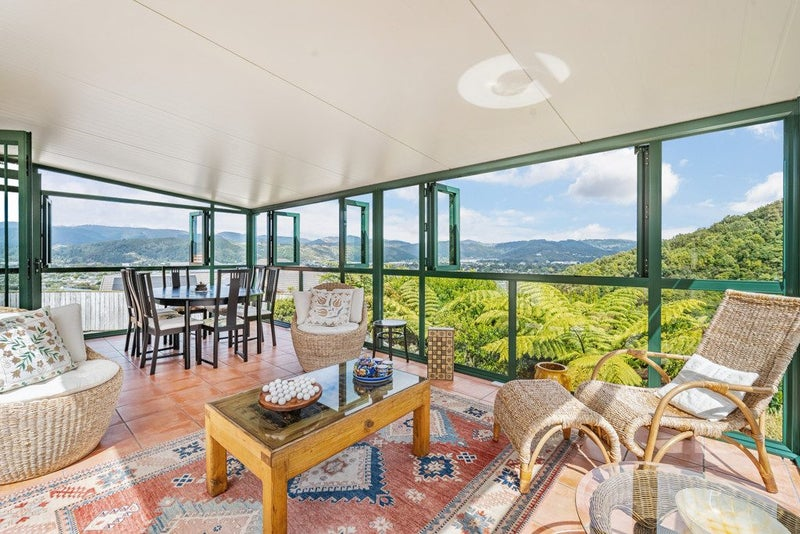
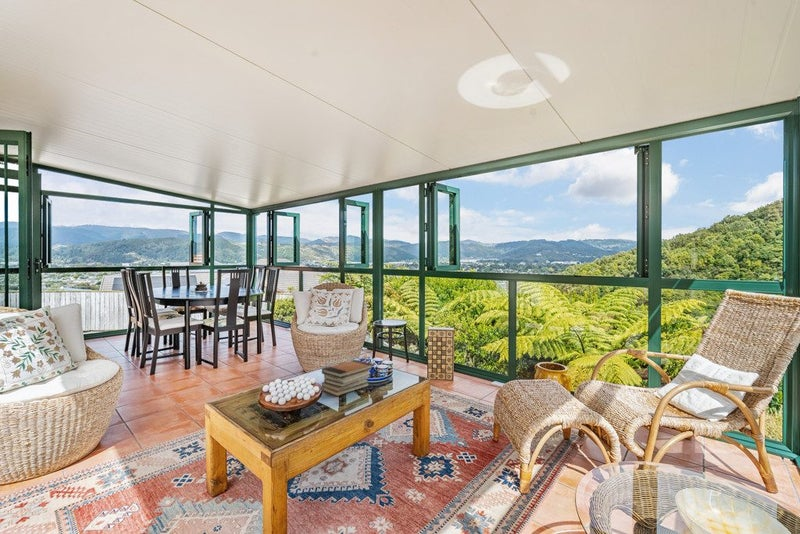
+ book stack (347, 376)
